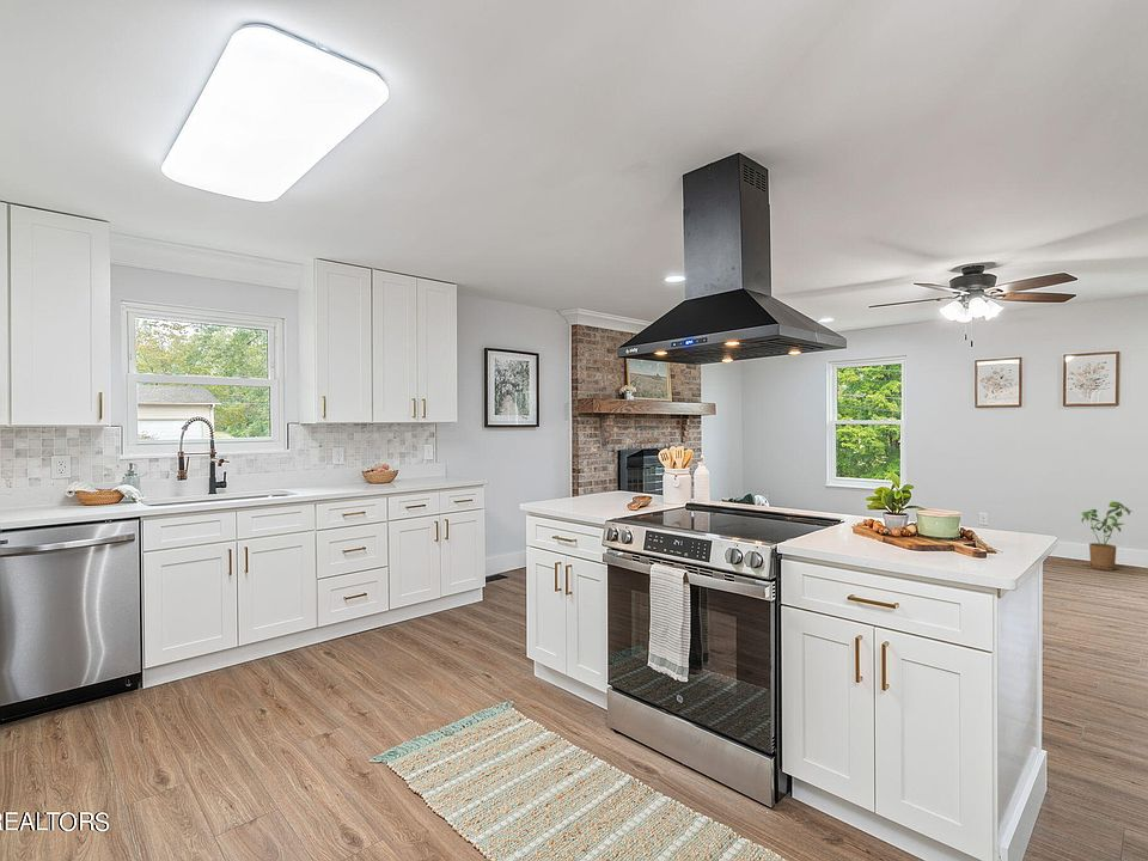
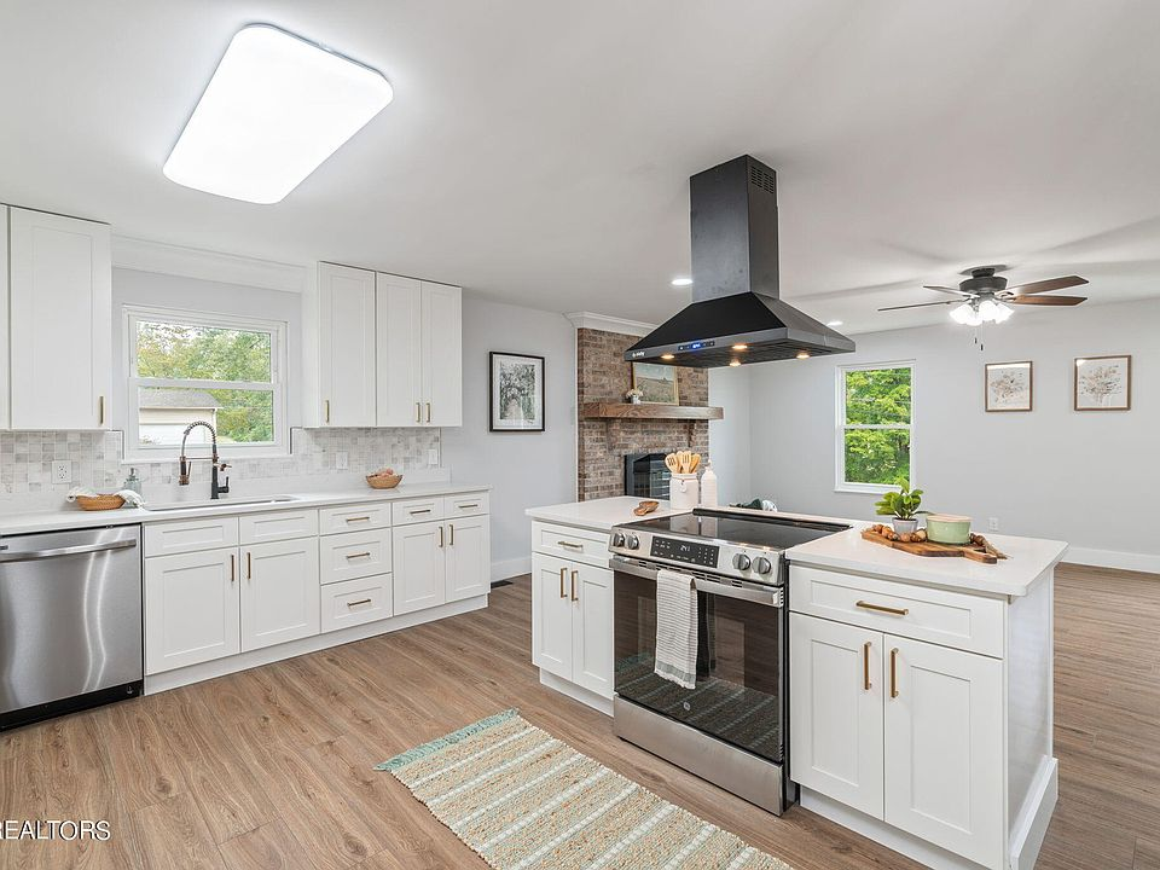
- house plant (1104, 535)
